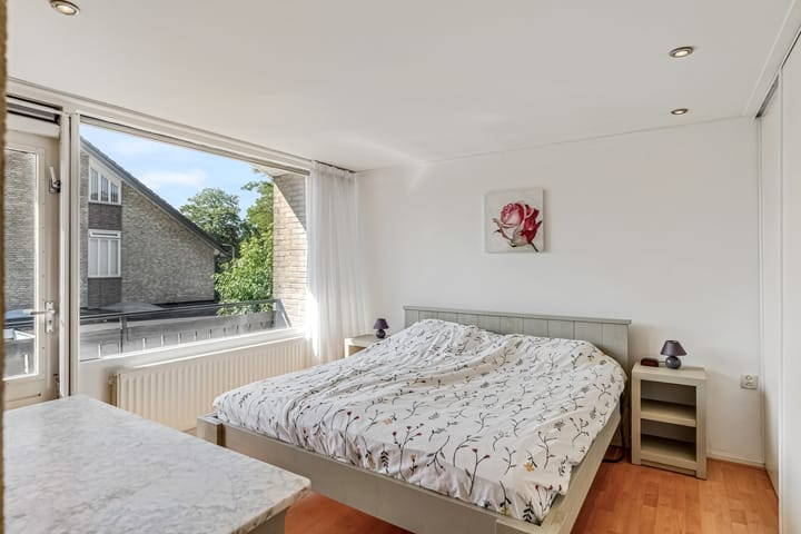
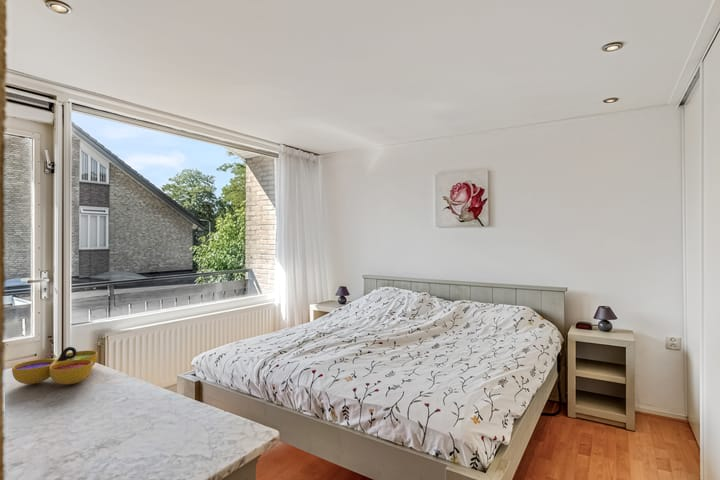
+ decorative bowl (64, 364)
